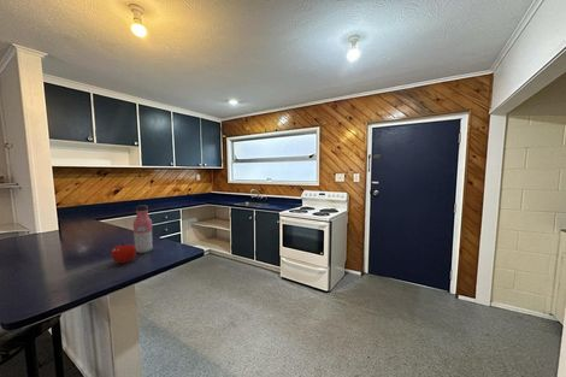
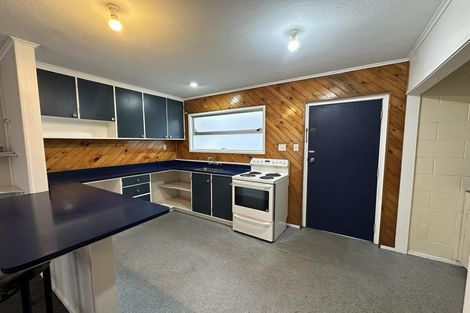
- fruit (124, 252)
- water bottle (142, 228)
